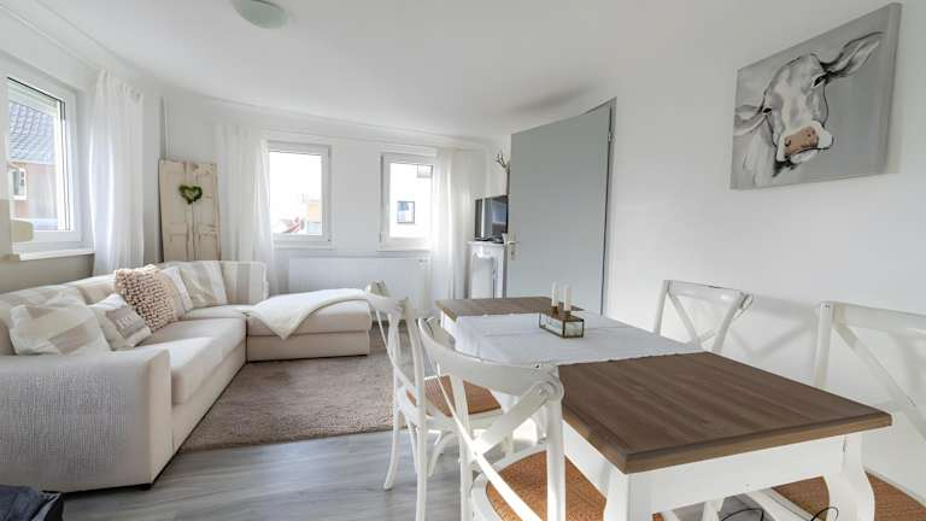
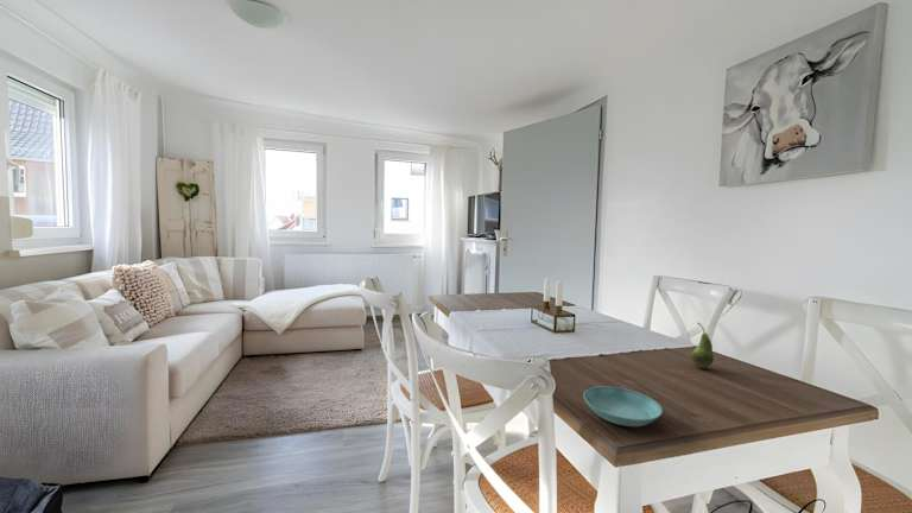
+ saucer (620, 407)
+ fruit (702, 346)
